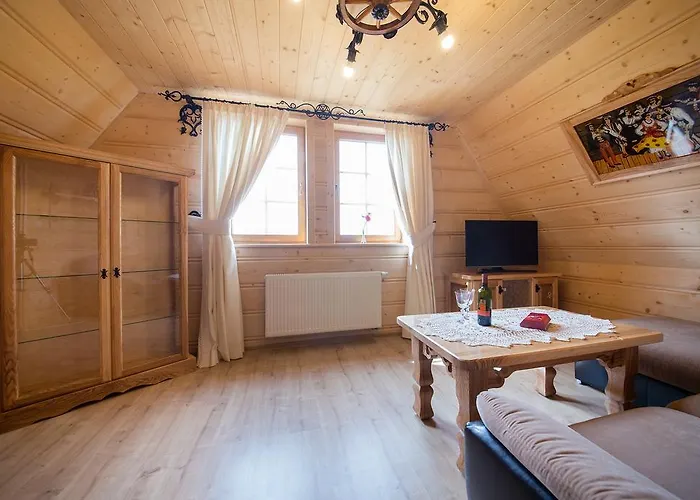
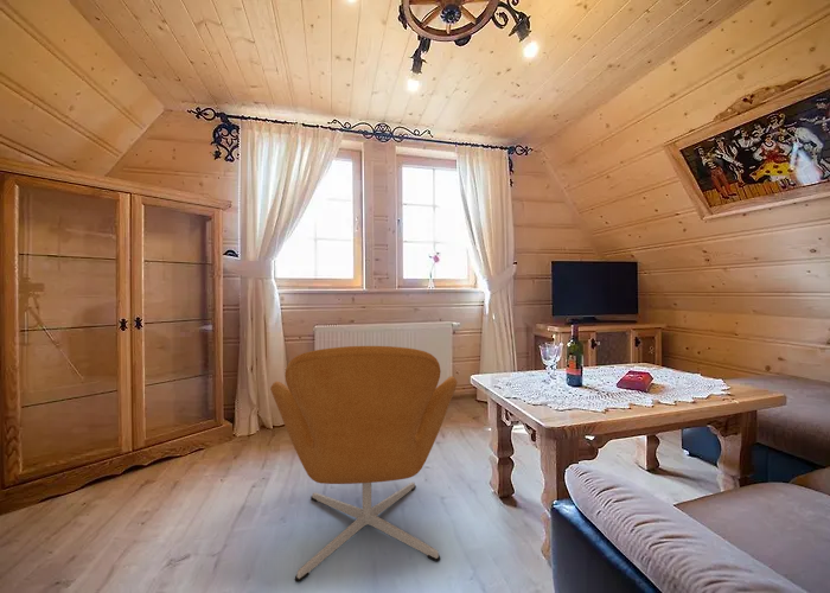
+ armchair (366, 431)
